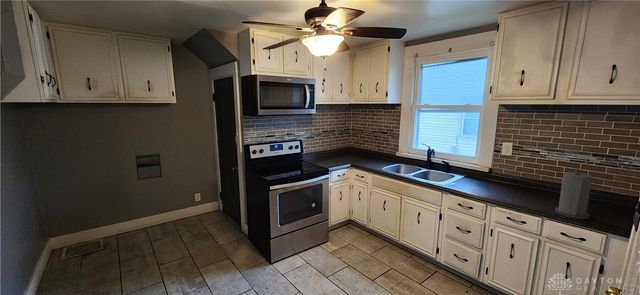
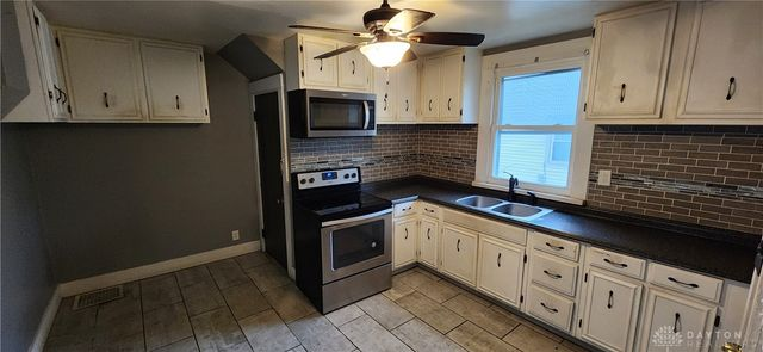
- paper towel (574, 192)
- calendar (148, 166)
